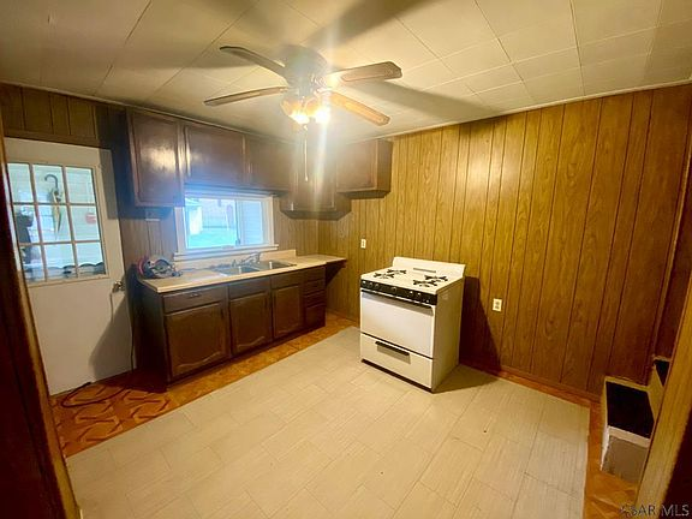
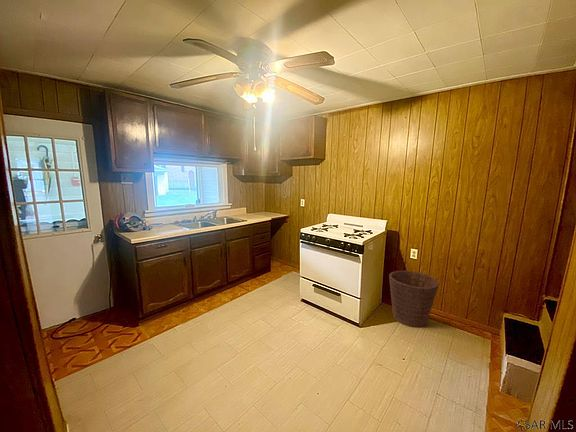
+ basket (411, 298)
